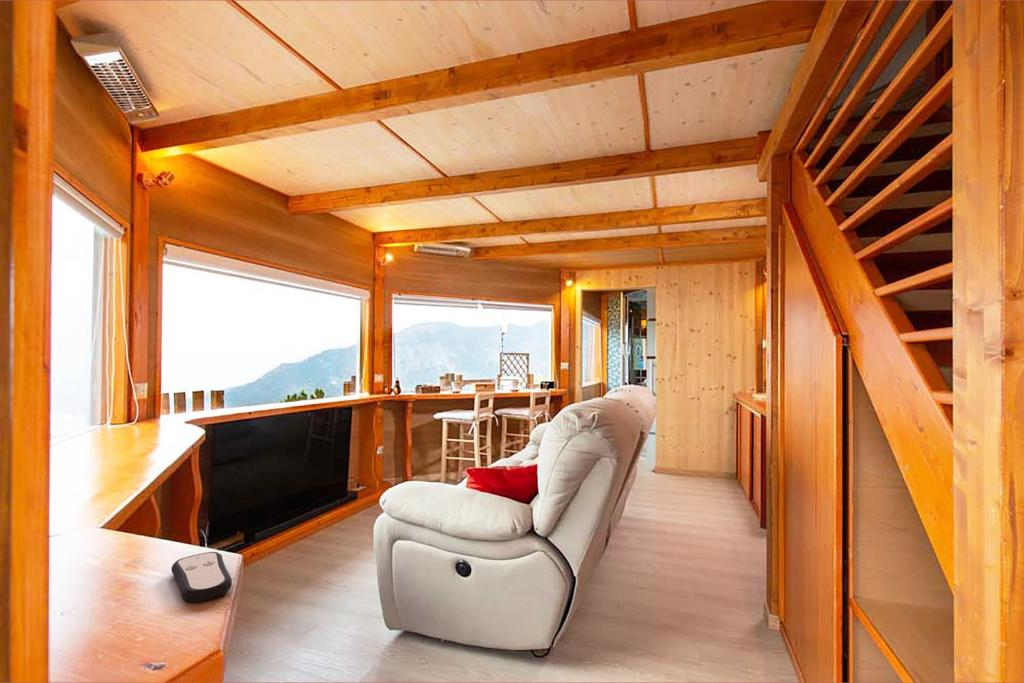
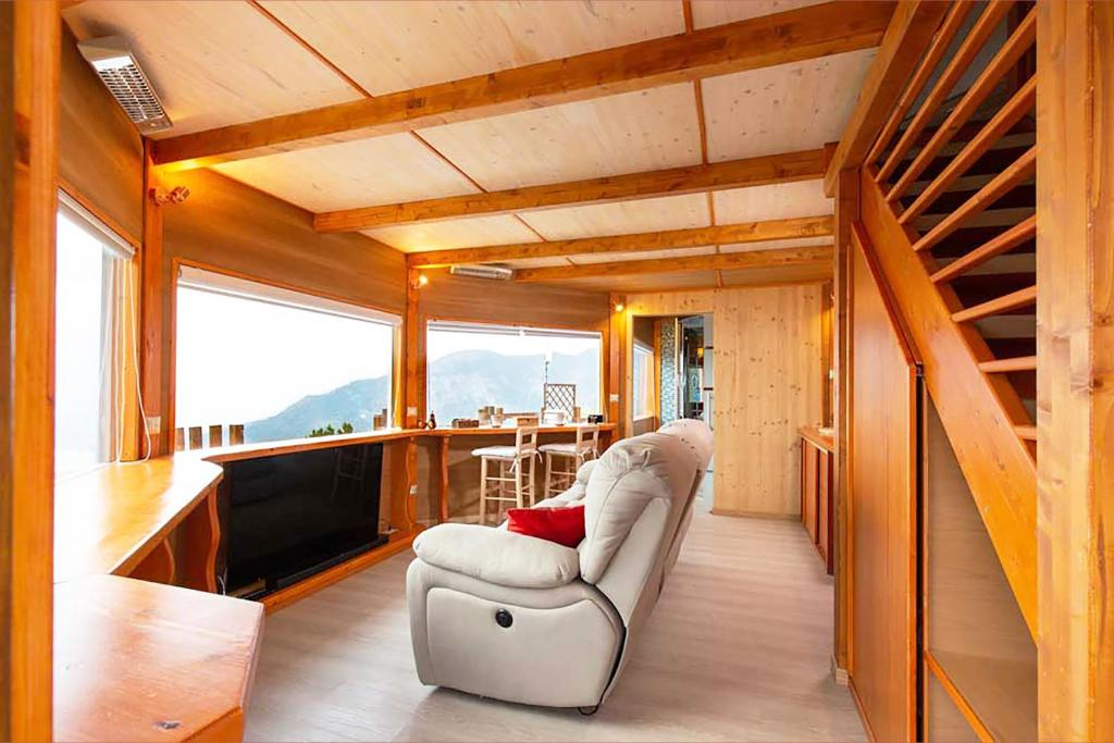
- remote control (202, 575)
